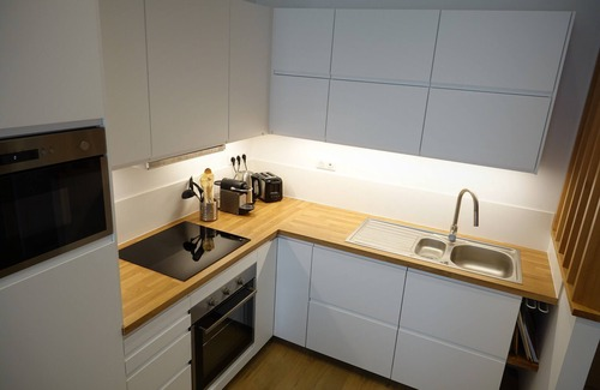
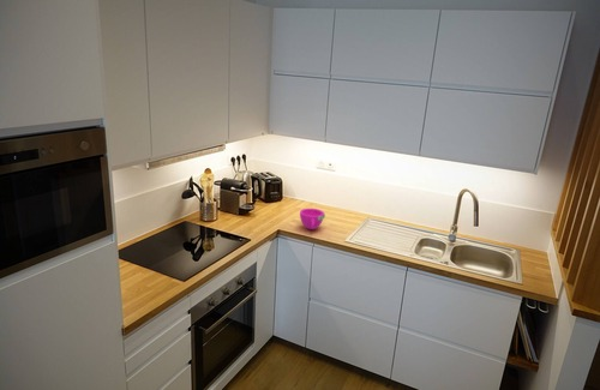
+ bowl (312, 221)
